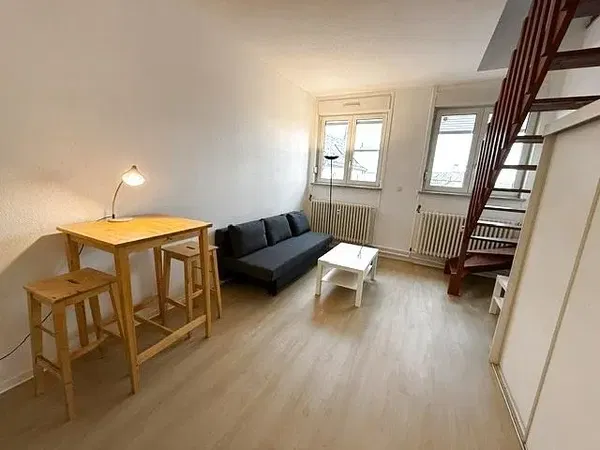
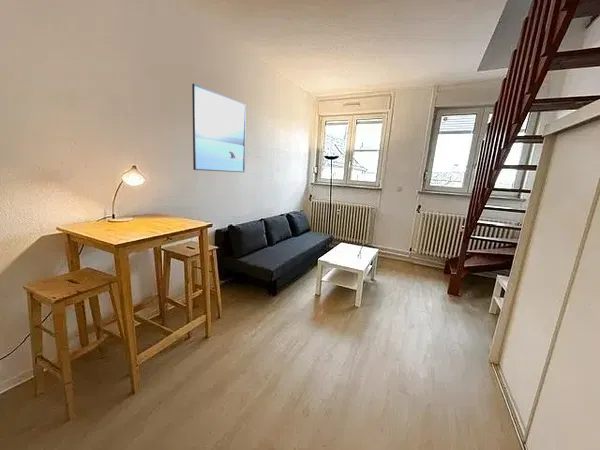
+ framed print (222, 134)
